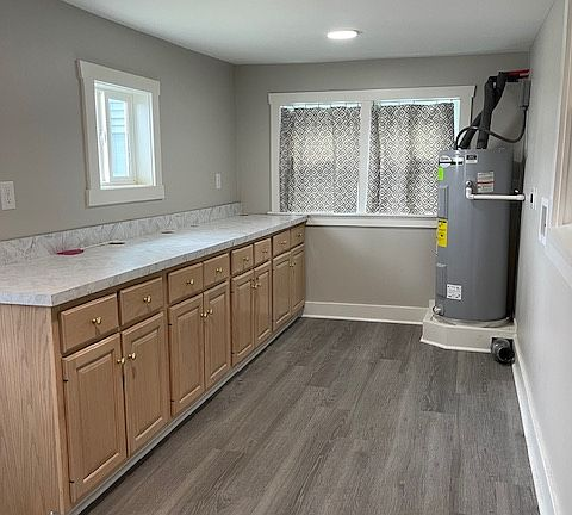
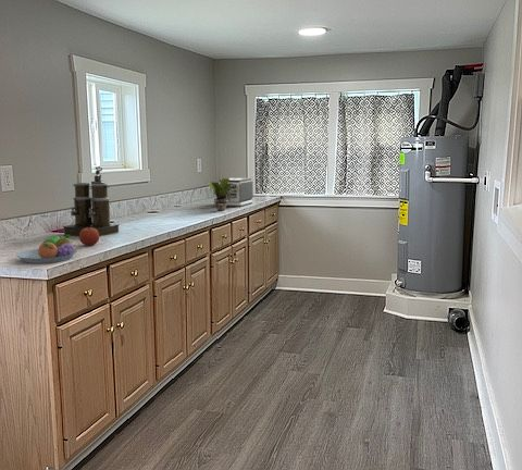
+ apple (89, 234)
+ fruit bowl (48, 246)
+ coffee maker (90, 199)
+ potted plant (220, 195)
+ toaster (235, 191)
